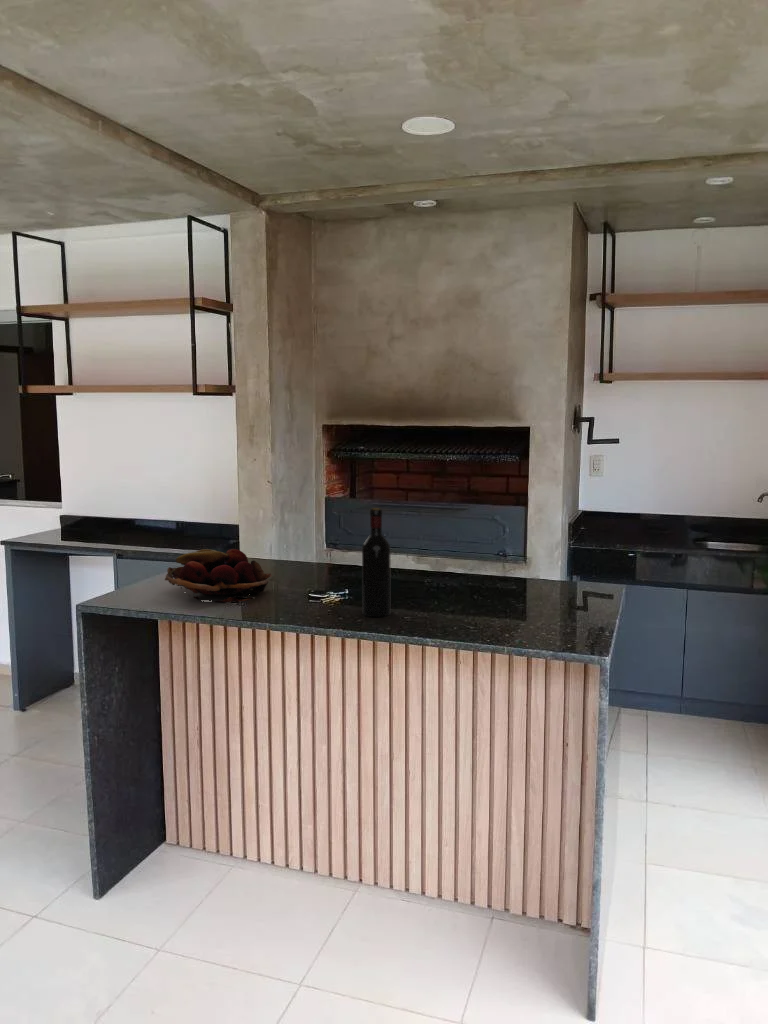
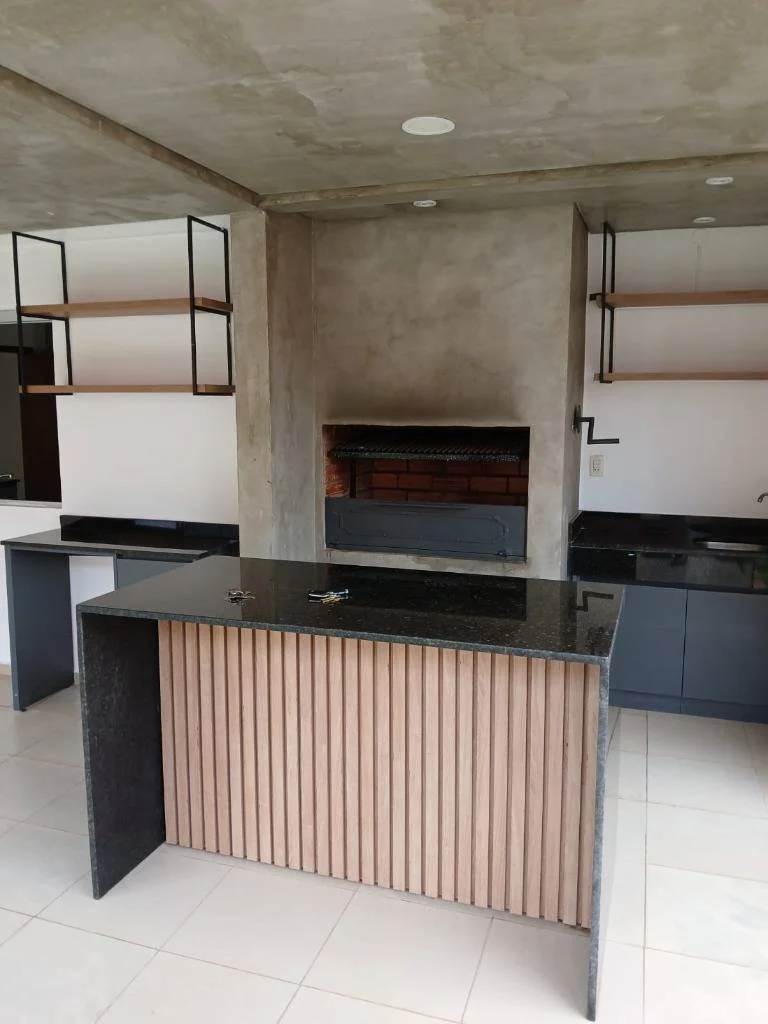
- wine bottle (376, 561)
- fruit basket (217, 572)
